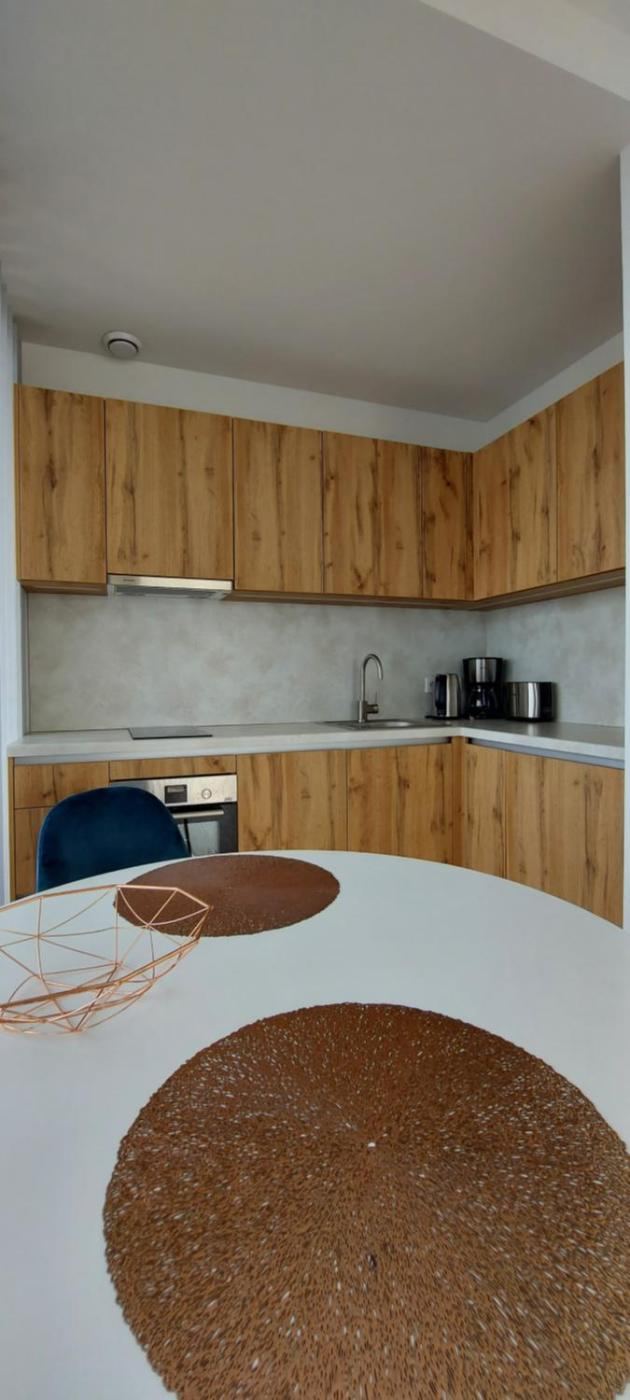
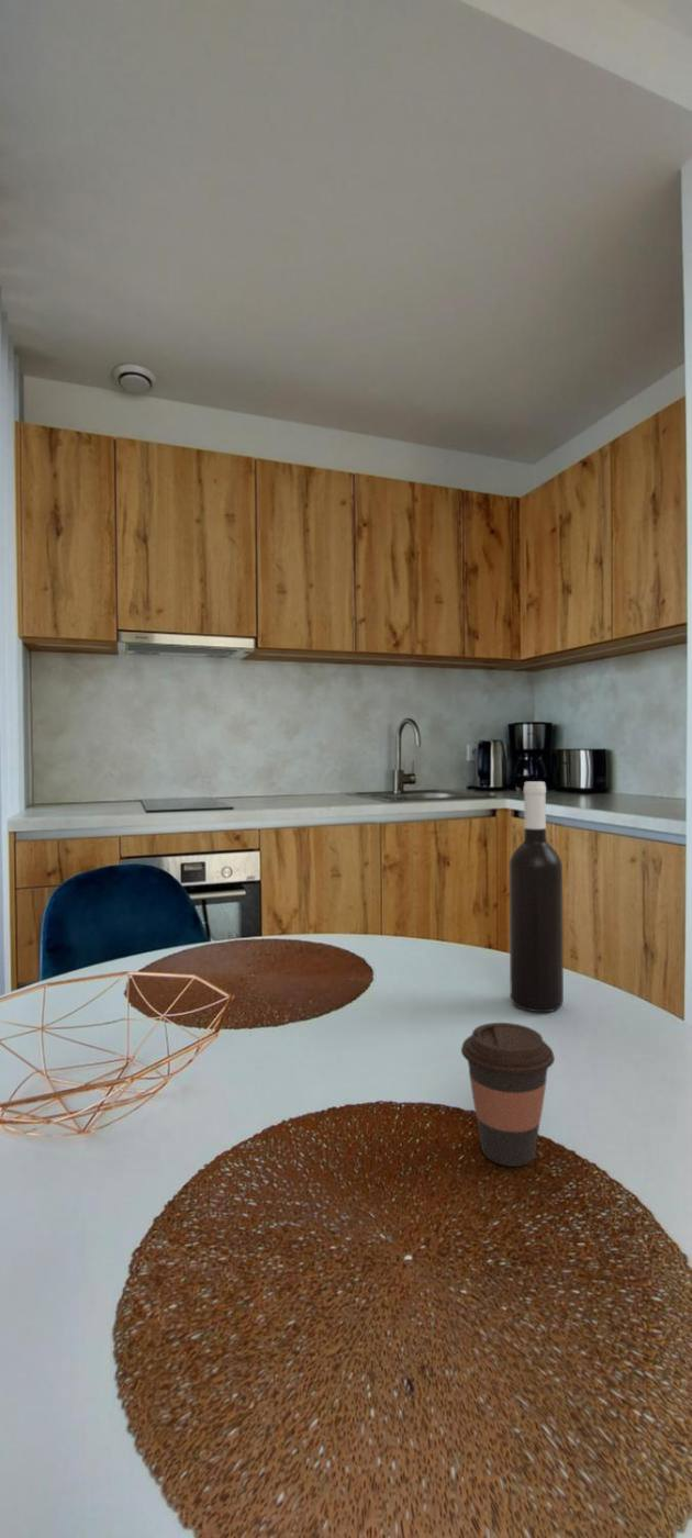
+ wine bottle (535, 892)
+ coffee cup (507, 1093)
